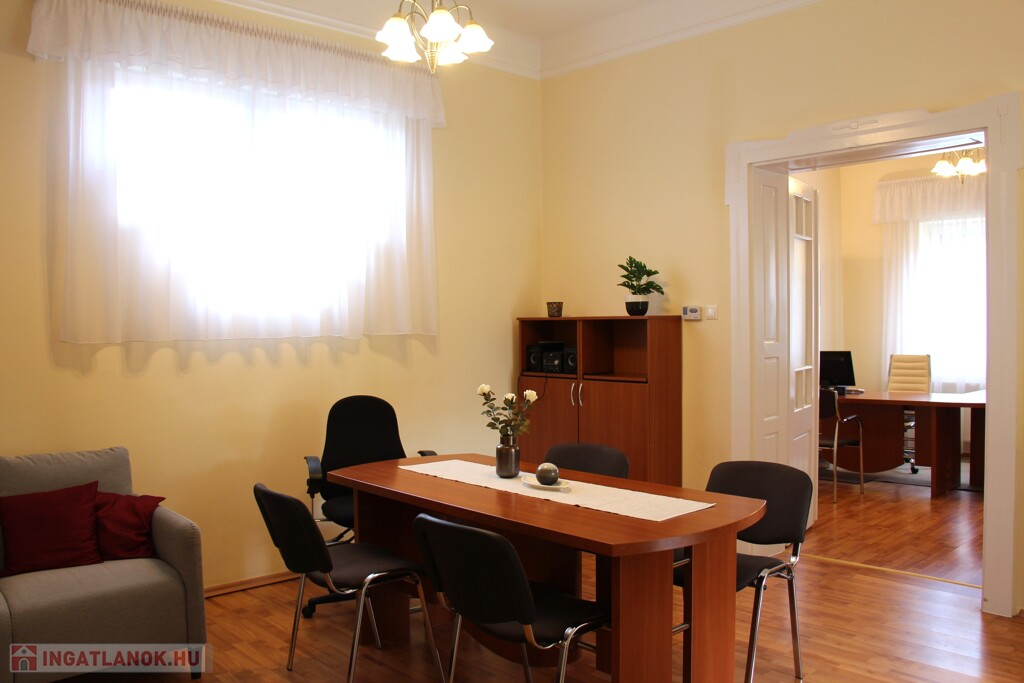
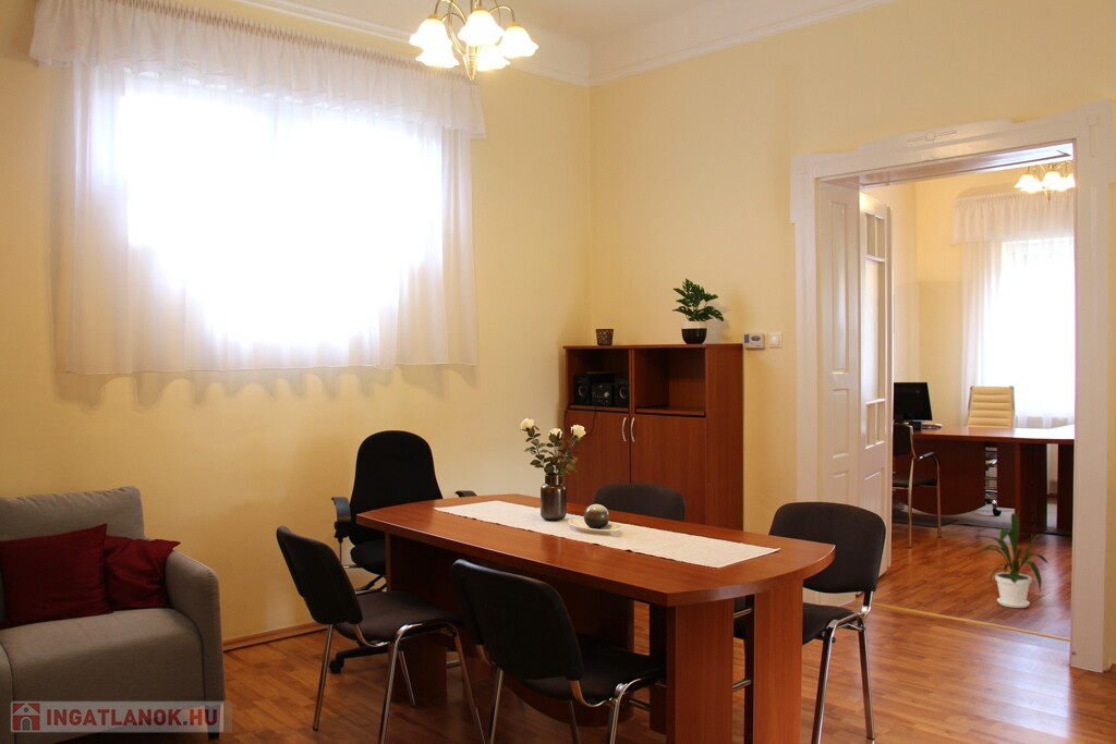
+ house plant (1010, 560)
